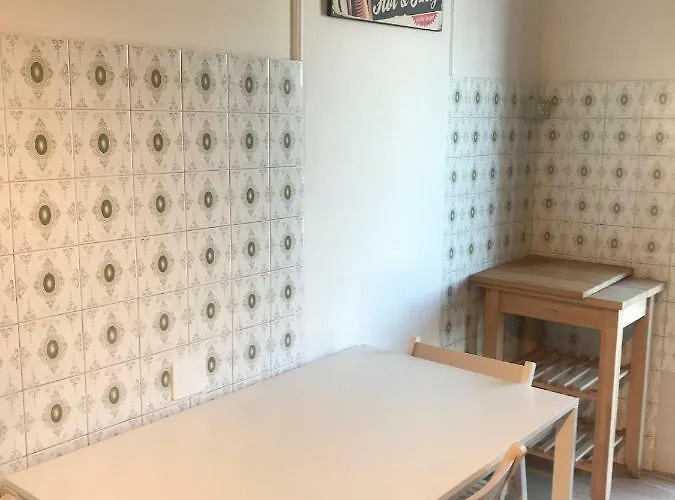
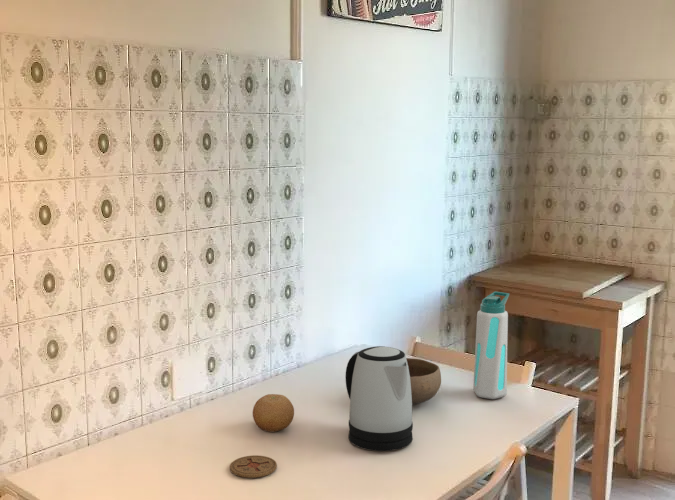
+ kettle (375, 391)
+ coaster (253, 466)
+ fruit (273, 412)
+ water bottle (492, 344)
+ bowl (411, 383)
